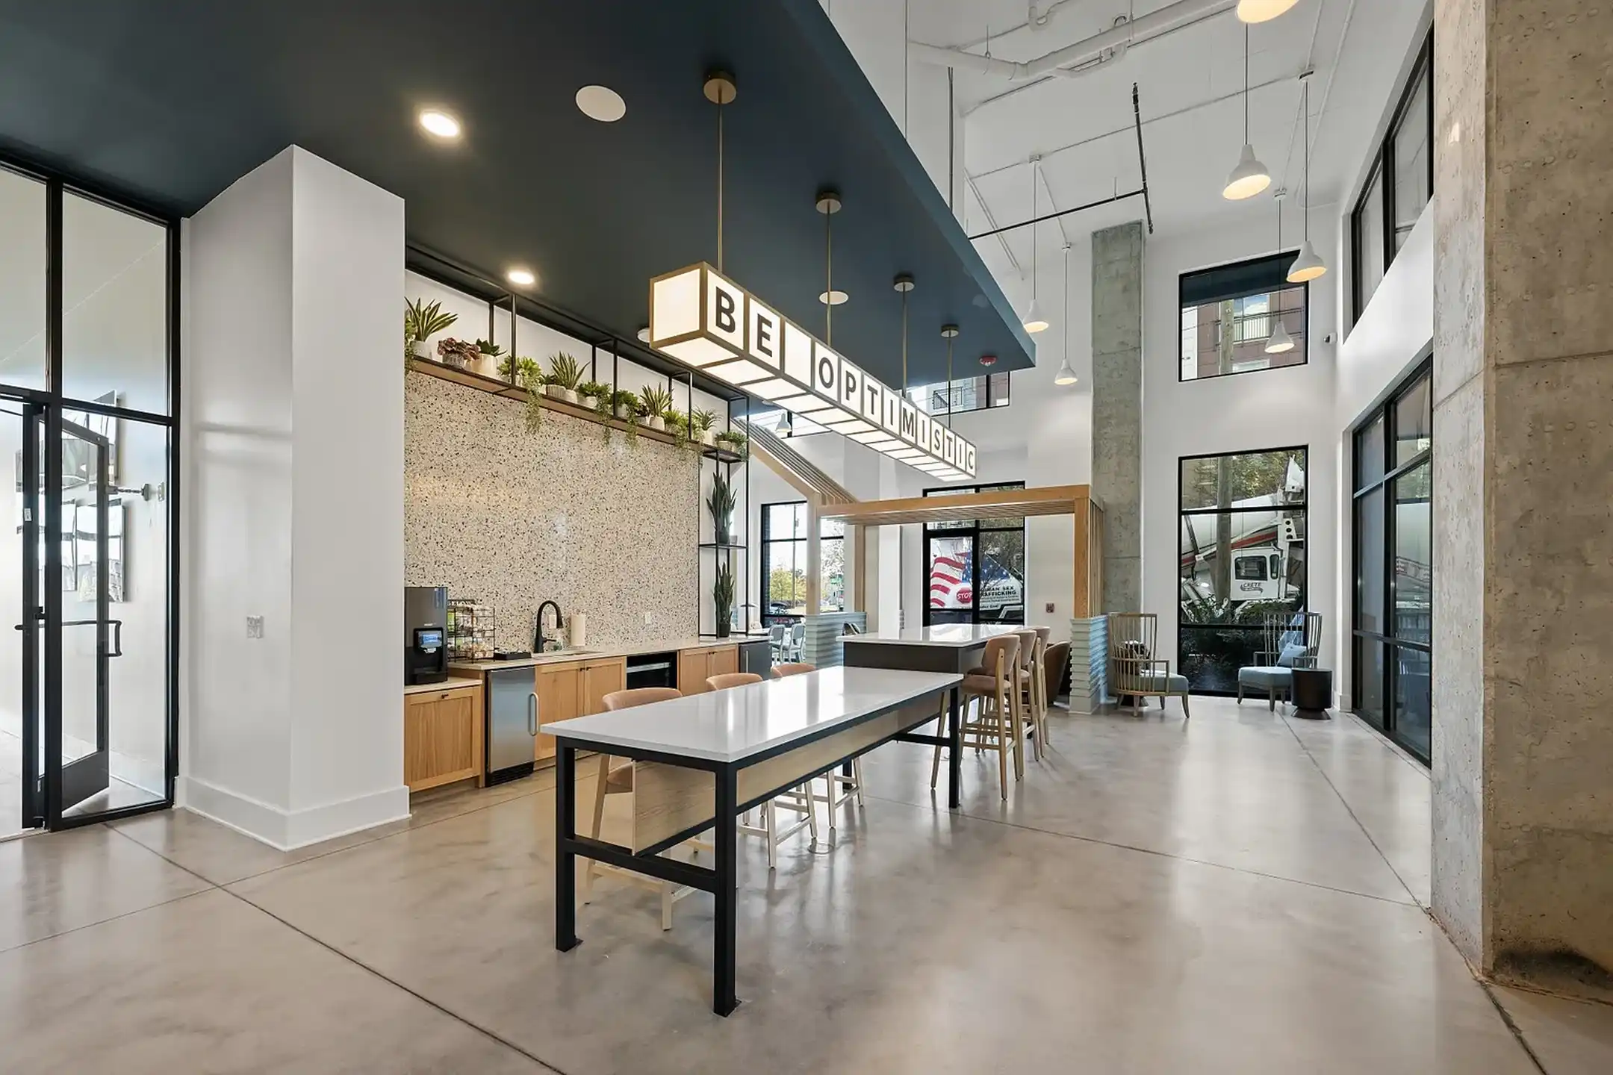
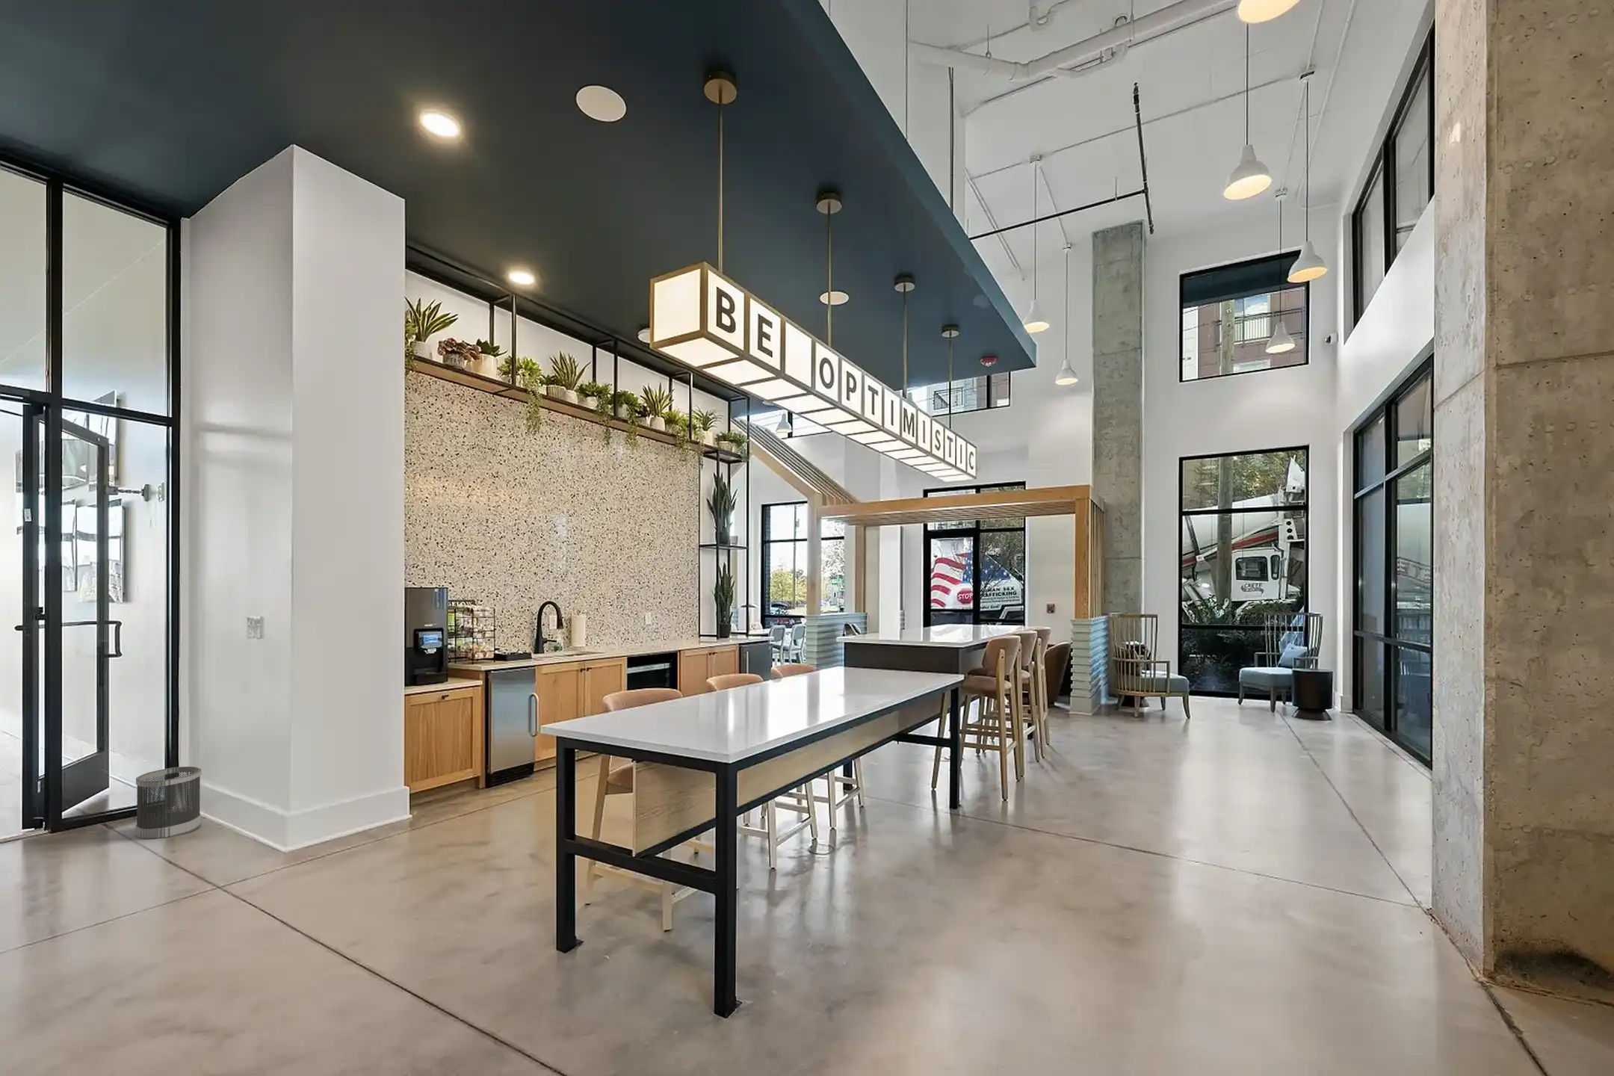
+ wastebasket (169, 802)
